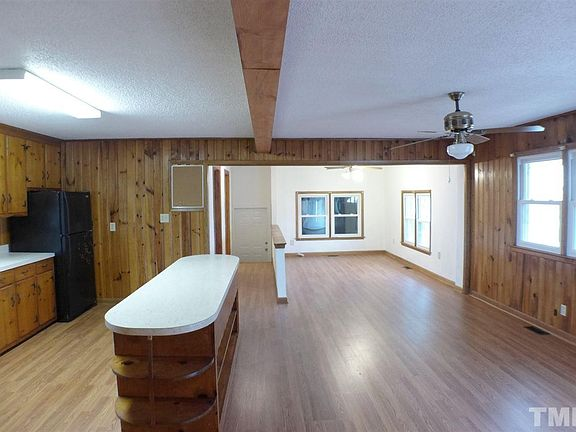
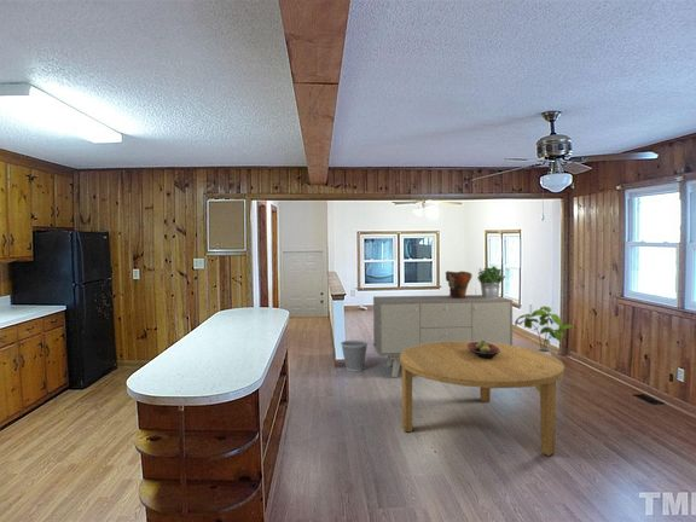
+ sideboard (440, 334)
+ decorative urn (458, 282)
+ dining table (480, 390)
+ potted plant (491, 282)
+ wastebasket (354, 355)
+ house plant (549, 337)
+ fruit bowl (483, 347)
